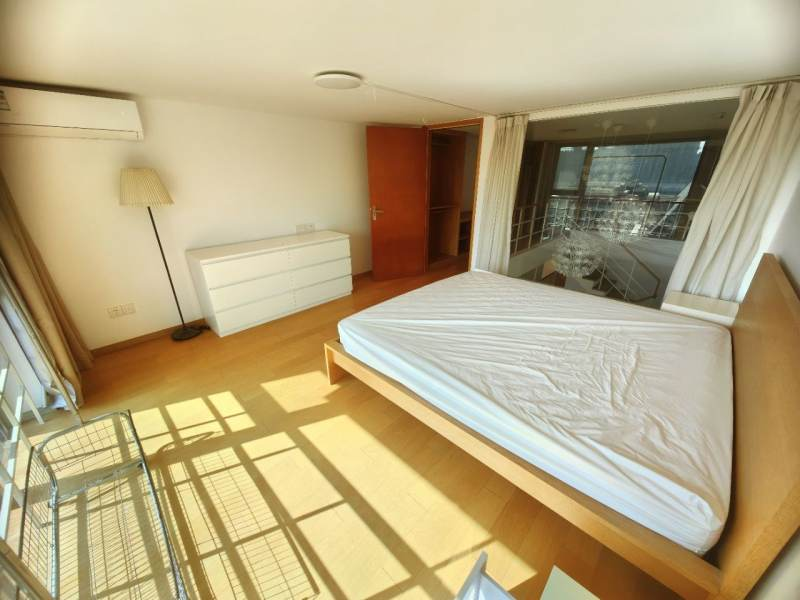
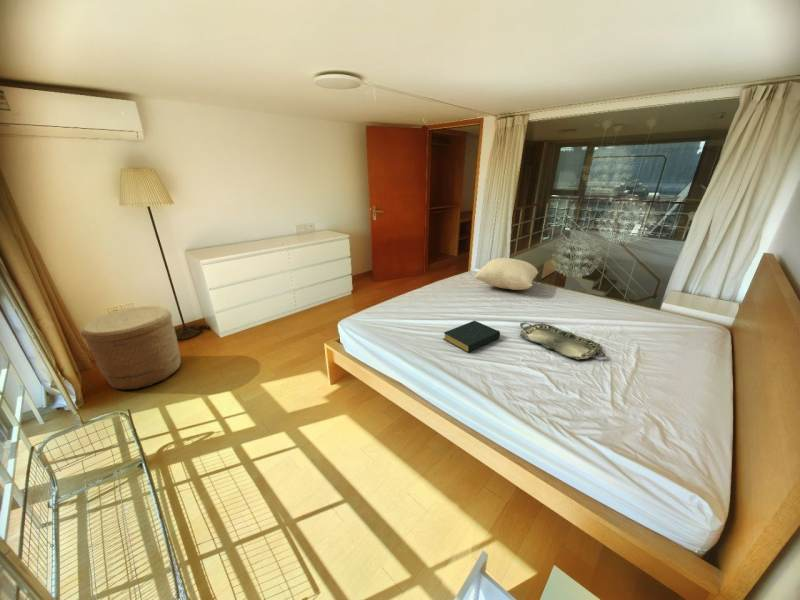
+ basket (137, 346)
+ pillow (508, 272)
+ hardback book (471, 335)
+ serving tray (558, 339)
